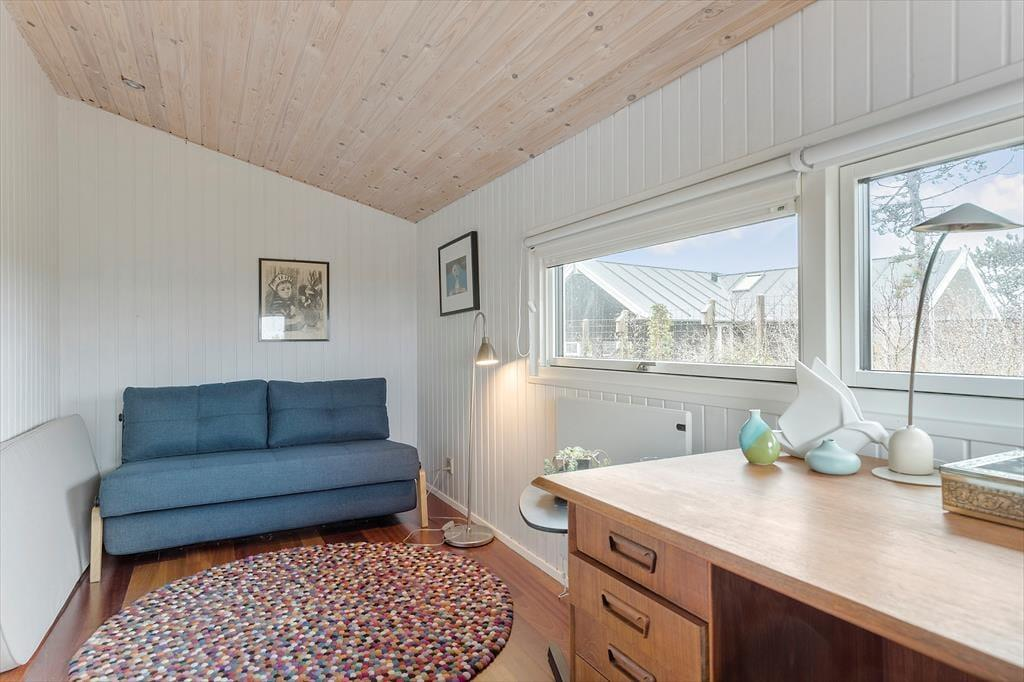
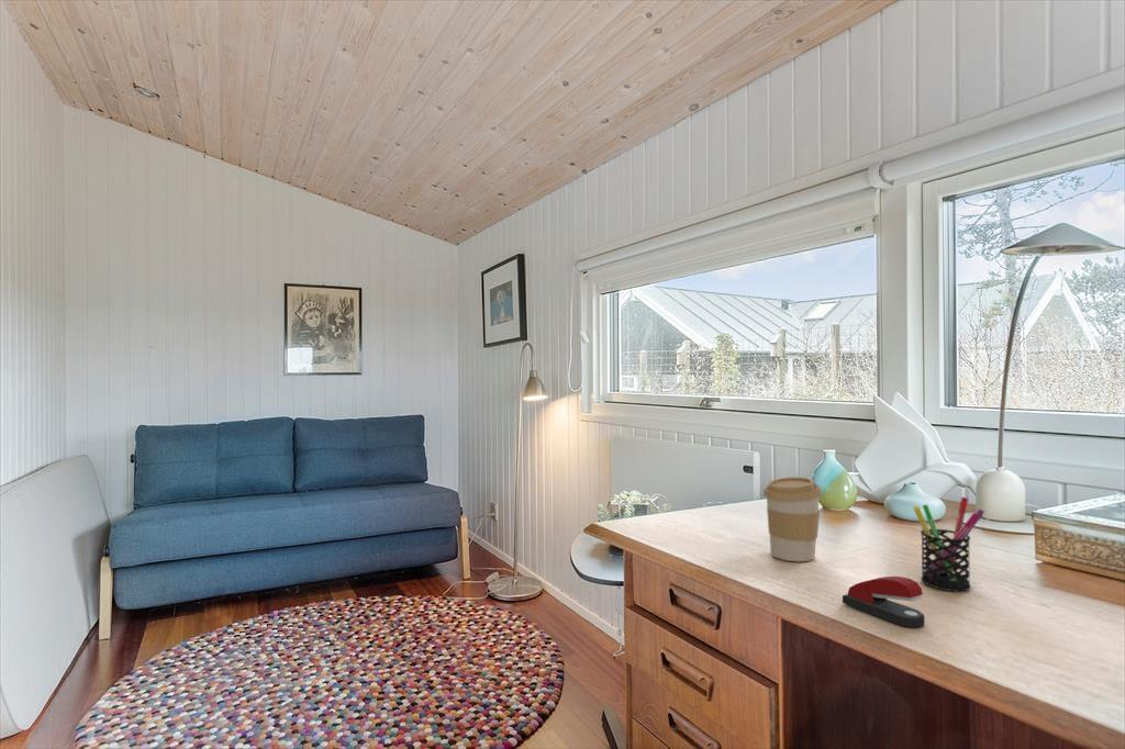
+ stapler (884, 593)
+ pen holder (944, 539)
+ coffee cup (792, 517)
